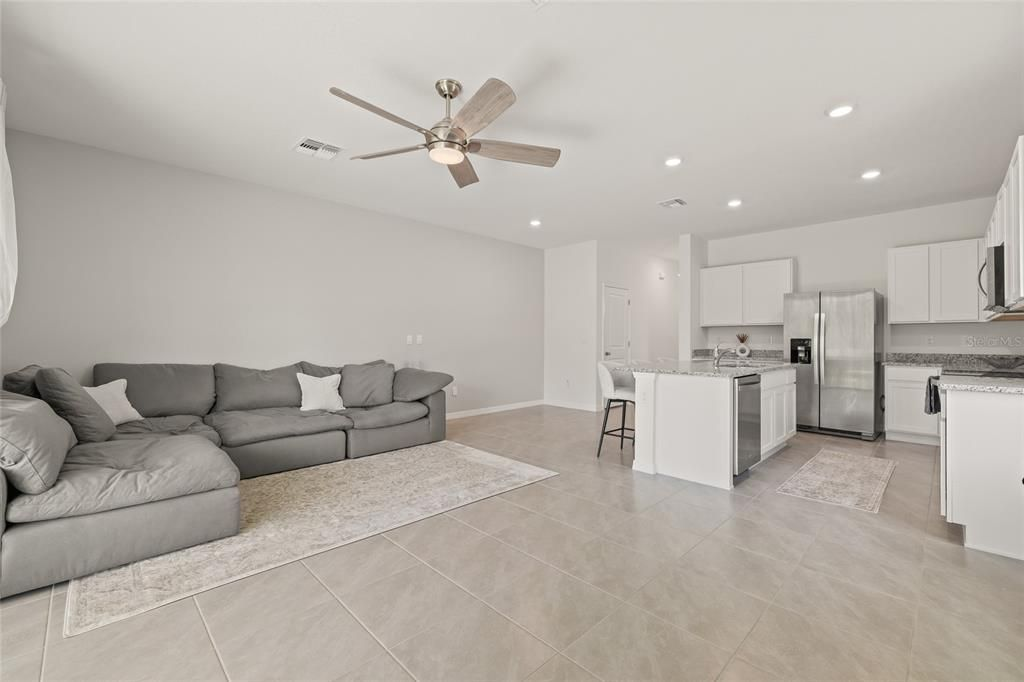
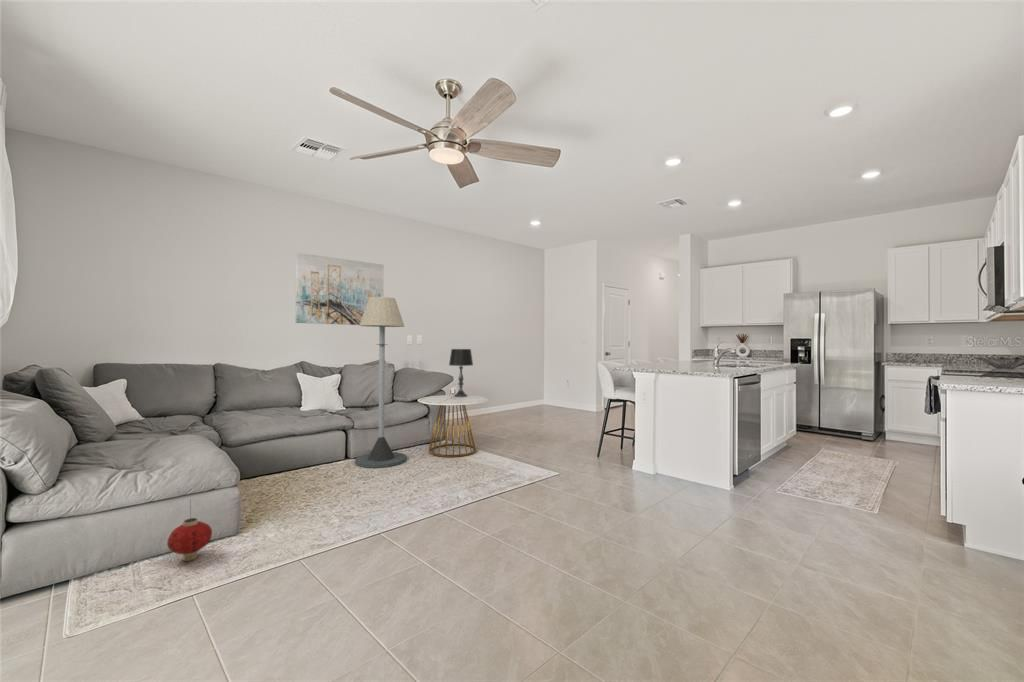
+ floor lamp (381, 379)
+ table lamp (461, 372)
+ side table (453, 419)
+ wall art (342, 291)
+ lantern (190, 528)
